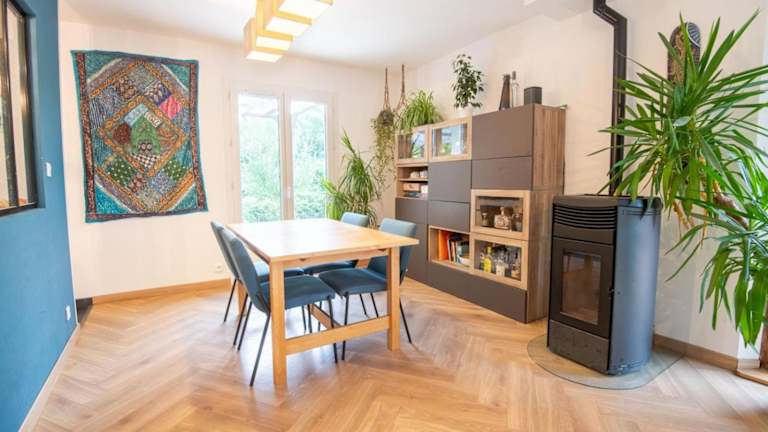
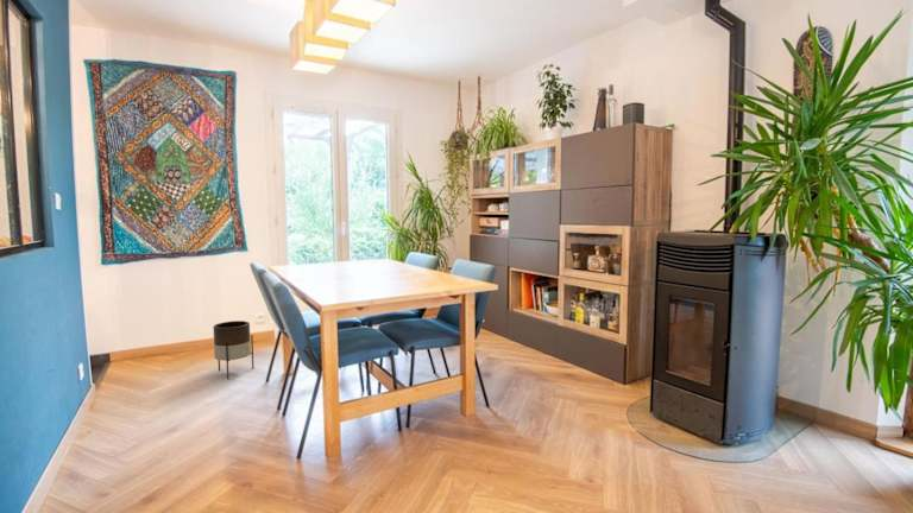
+ planter (232, 348)
